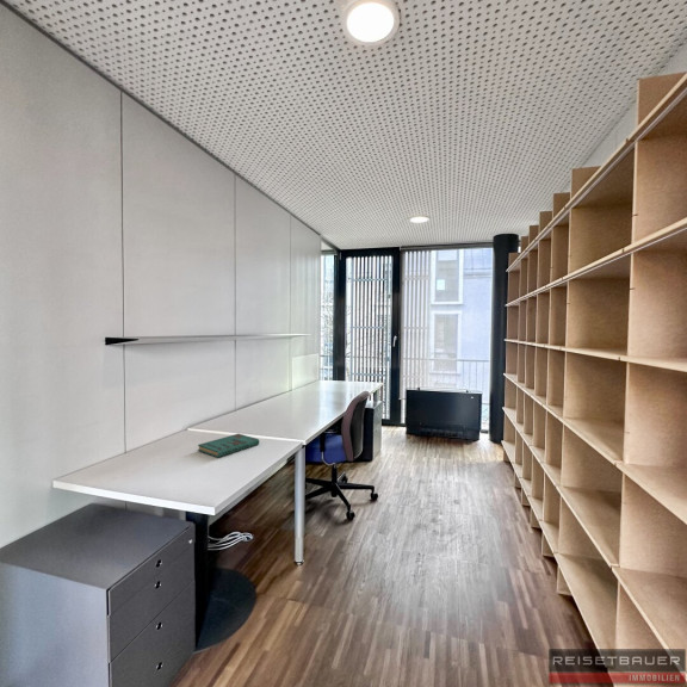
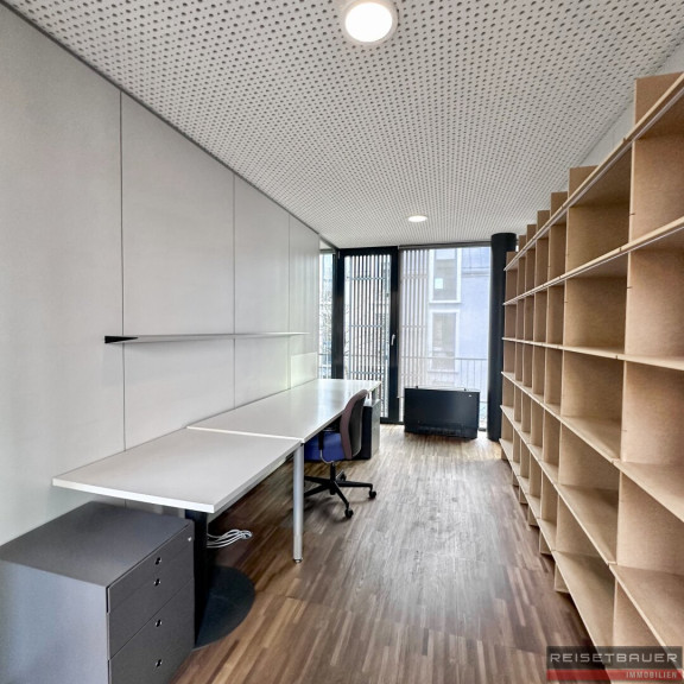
- book (229, 444)
